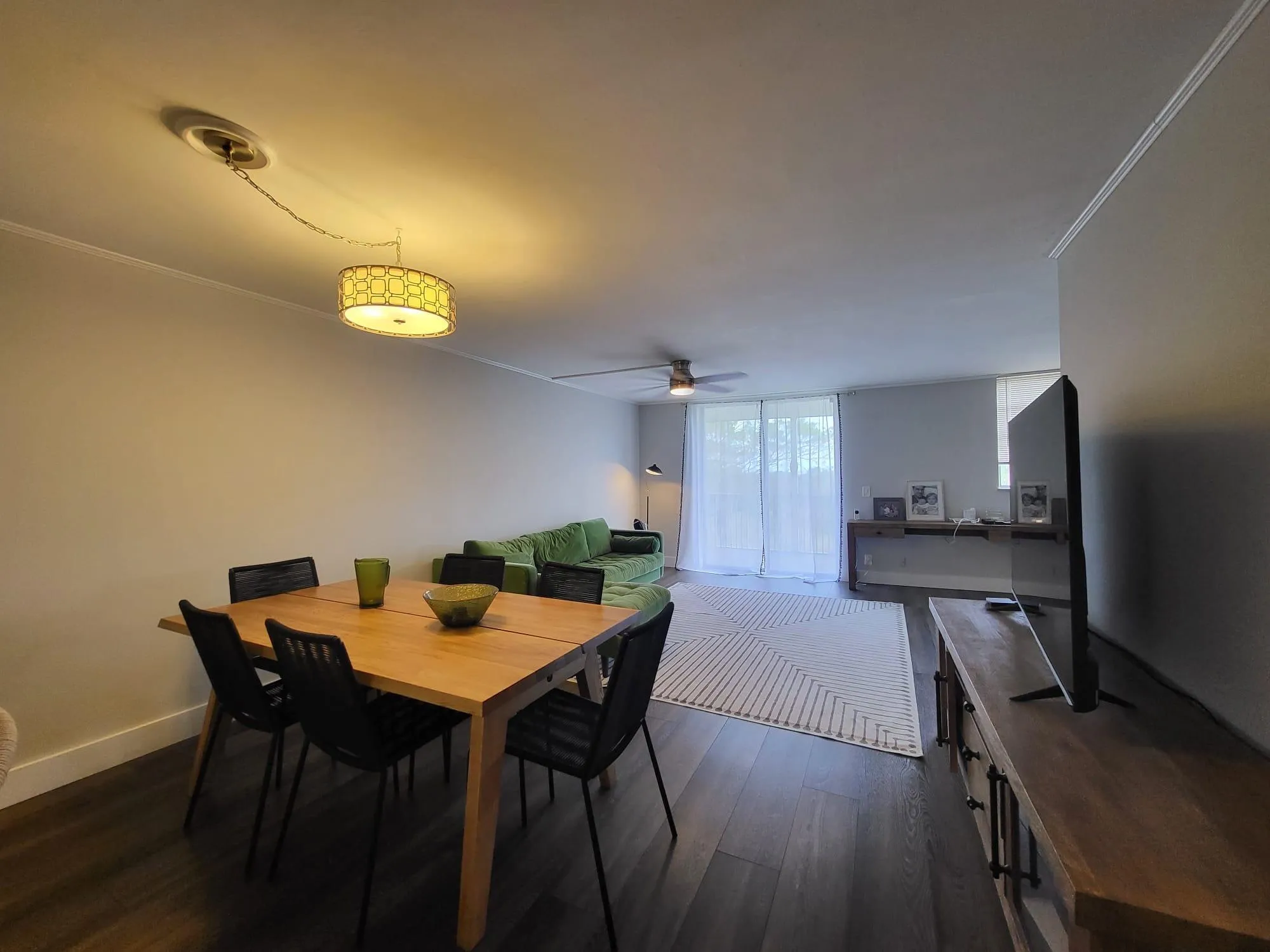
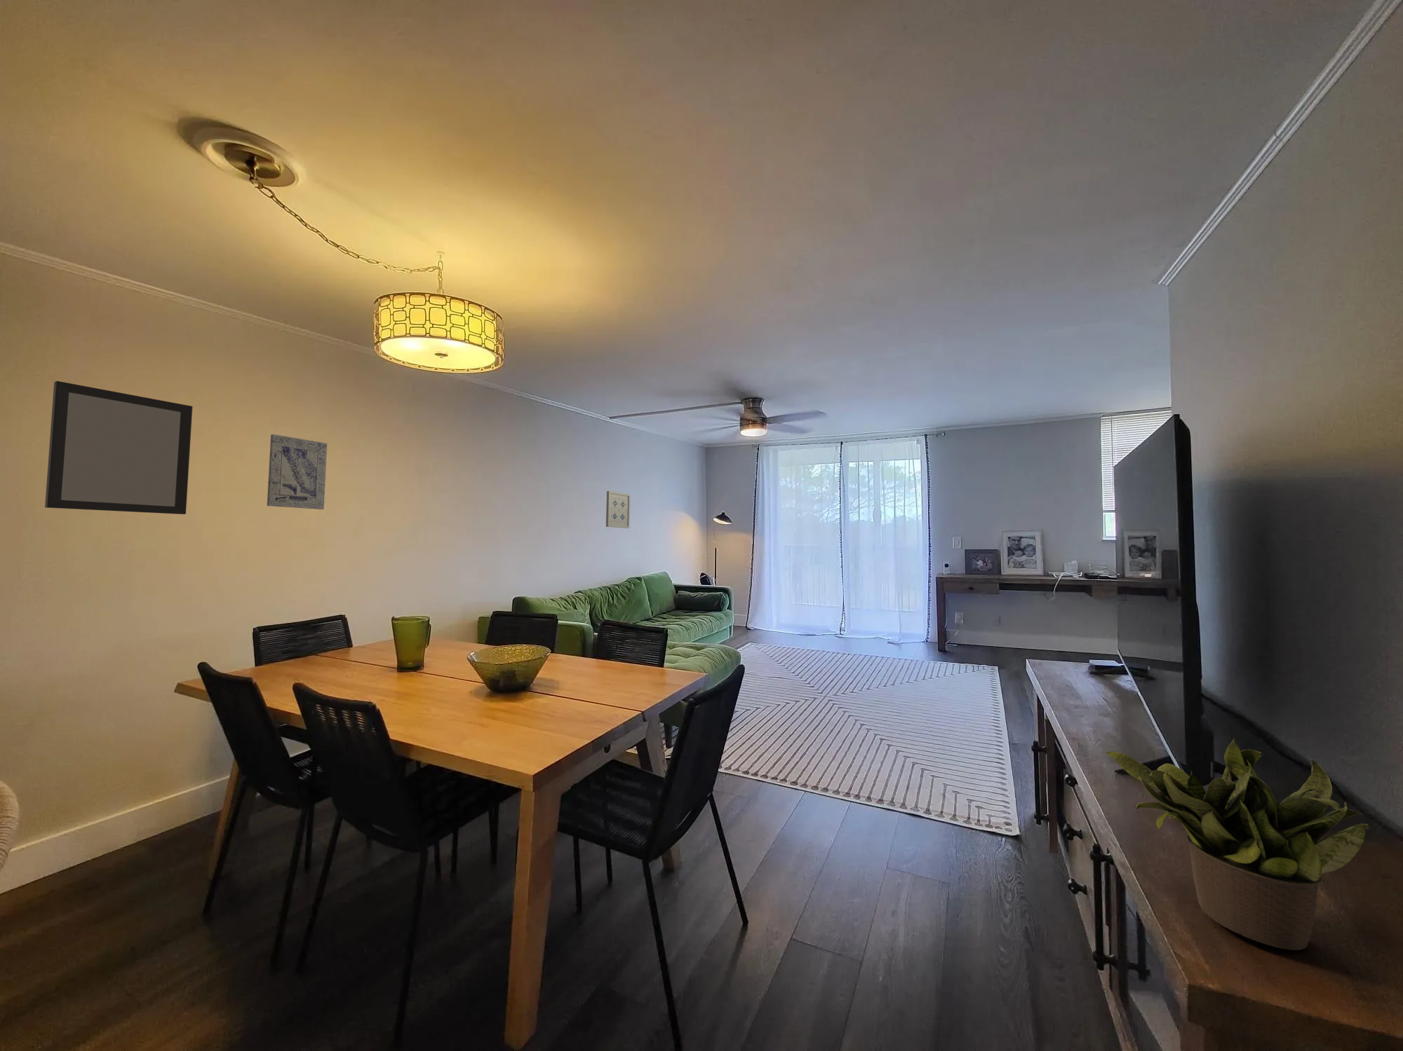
+ potted plant (1217, 820)
+ home mirror (124, 453)
+ wall art (618, 510)
+ wall art (298, 473)
